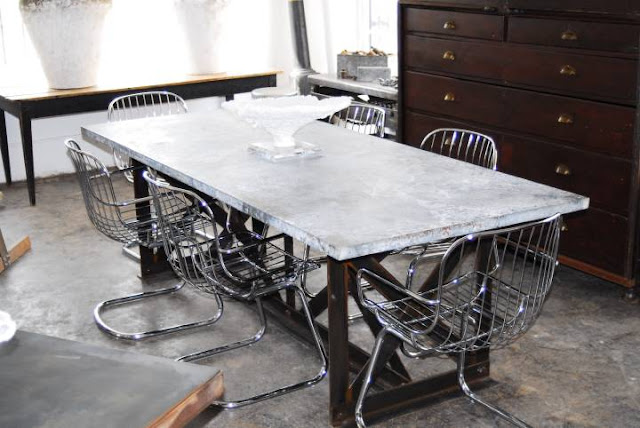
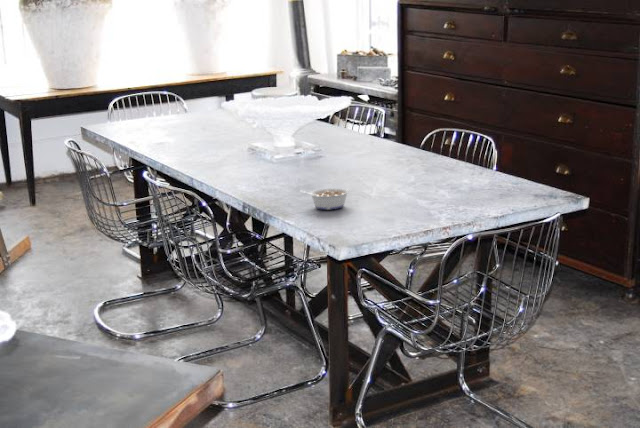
+ legume (328, 198)
